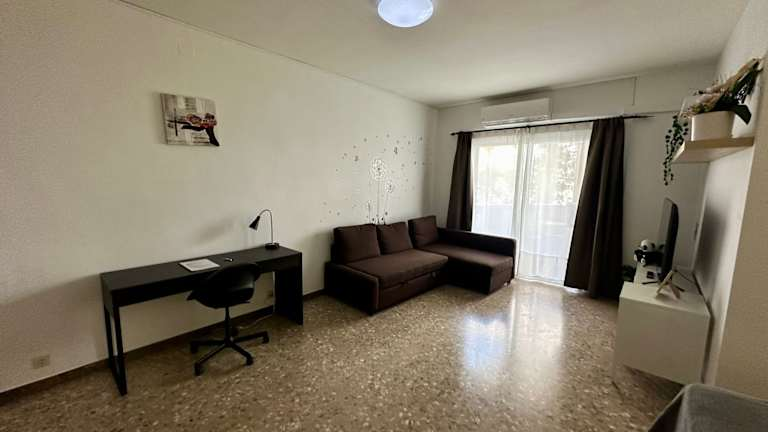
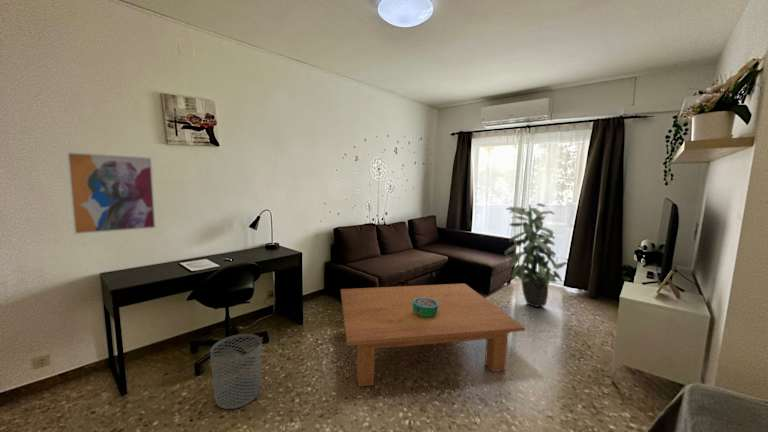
+ wall art (115, 193)
+ decorative bowl (425, 307)
+ coffee table (419, 326)
+ indoor plant (532, 254)
+ waste bin (237, 369)
